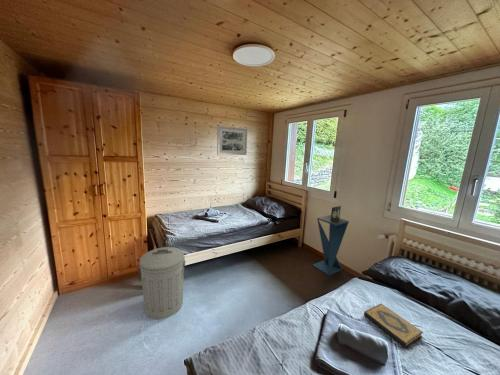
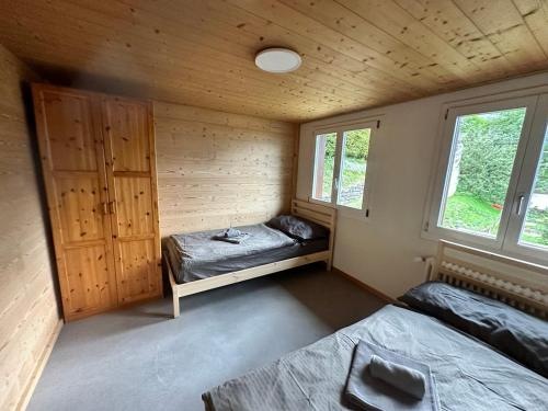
- wall art (232, 141)
- pedestal table (330, 237)
- trash can (163, 278)
- hardback book (391, 323)
